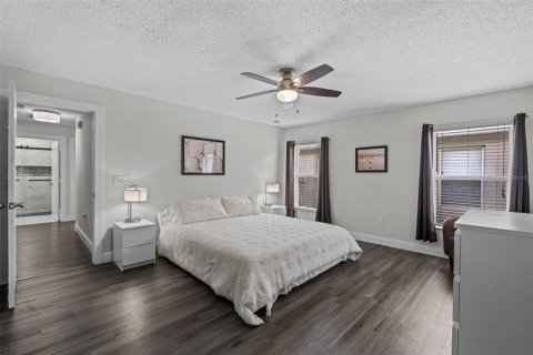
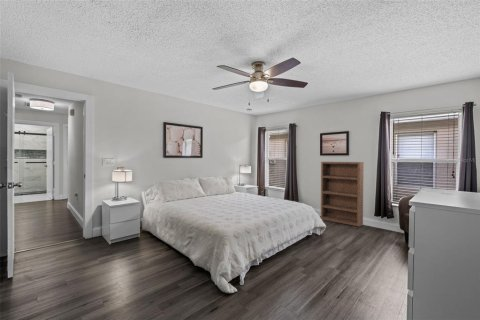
+ bookcase (341, 191)
